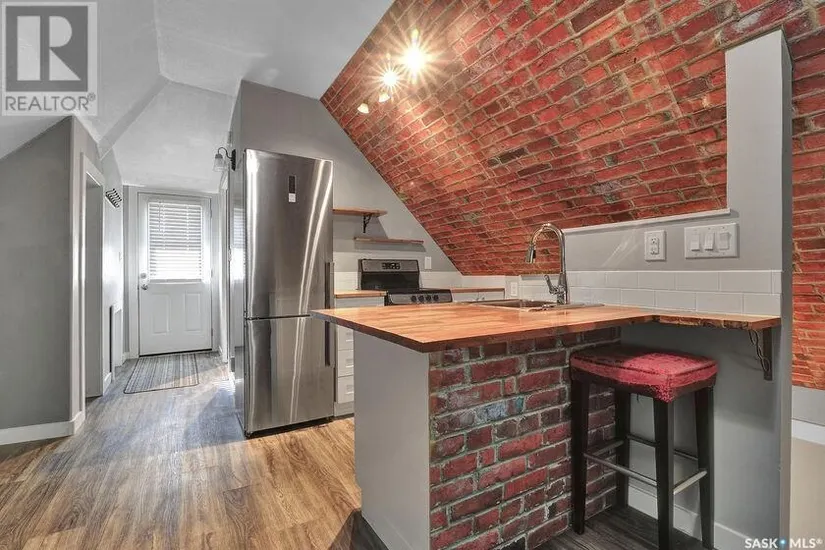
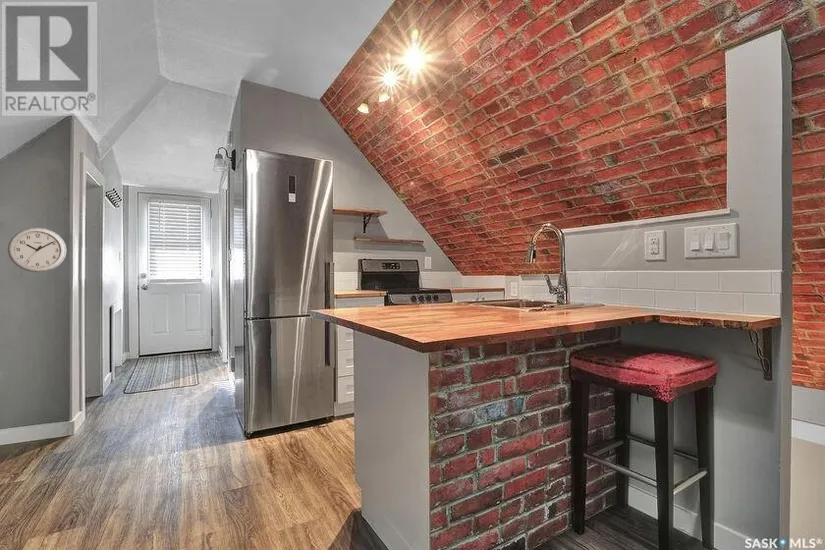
+ wall clock (37, 249)
